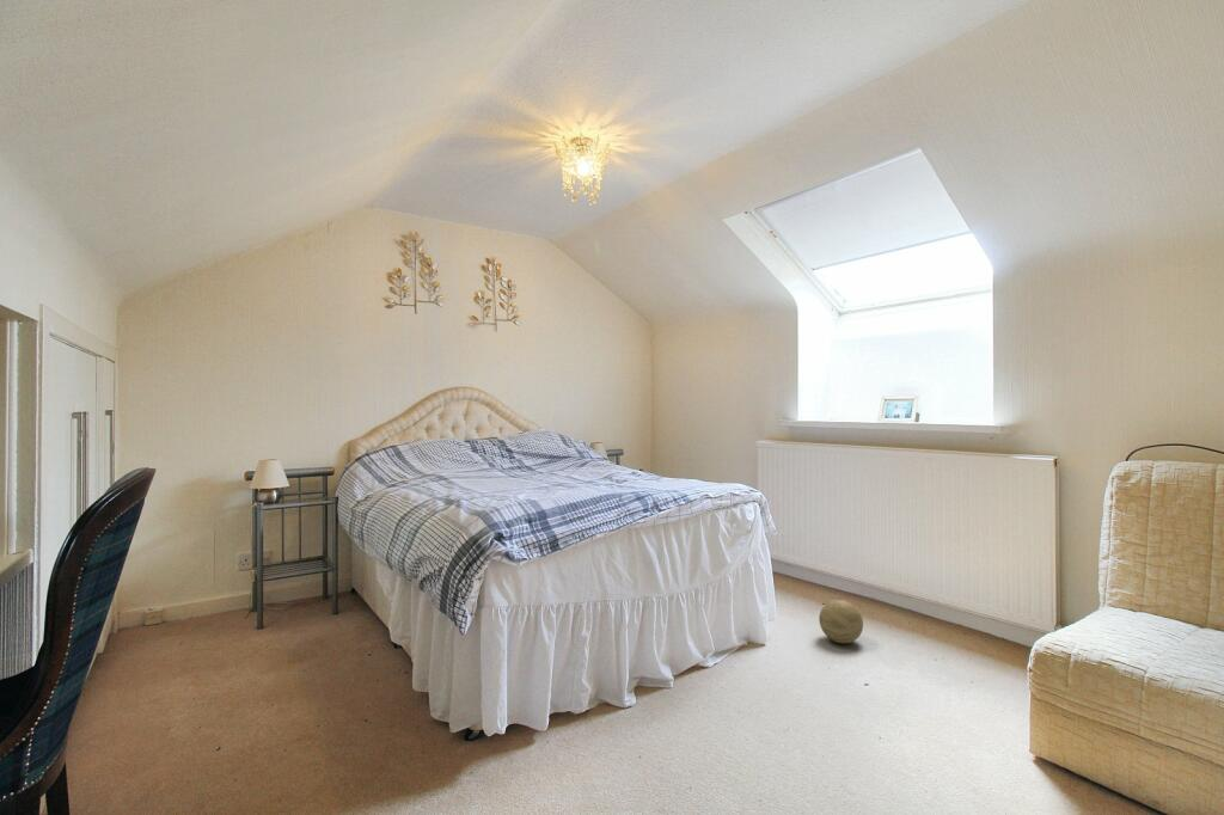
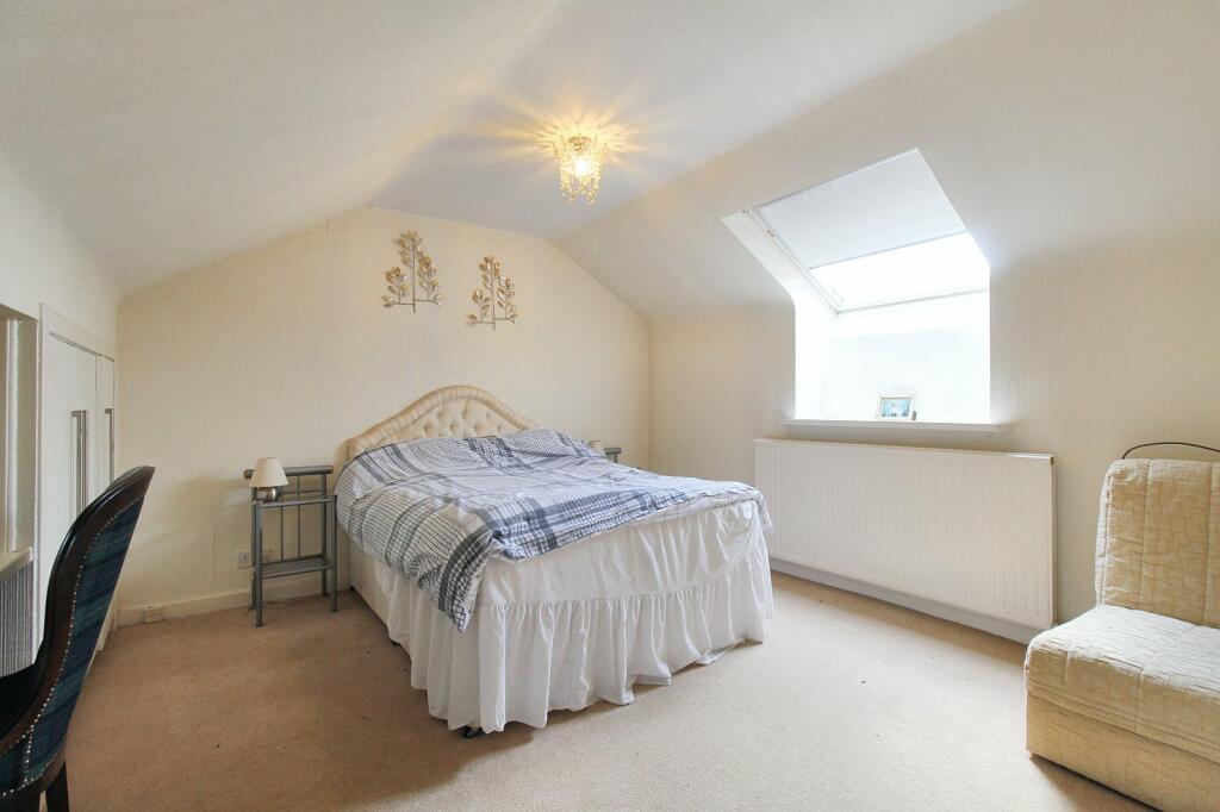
- decorative ball (840, 620)
